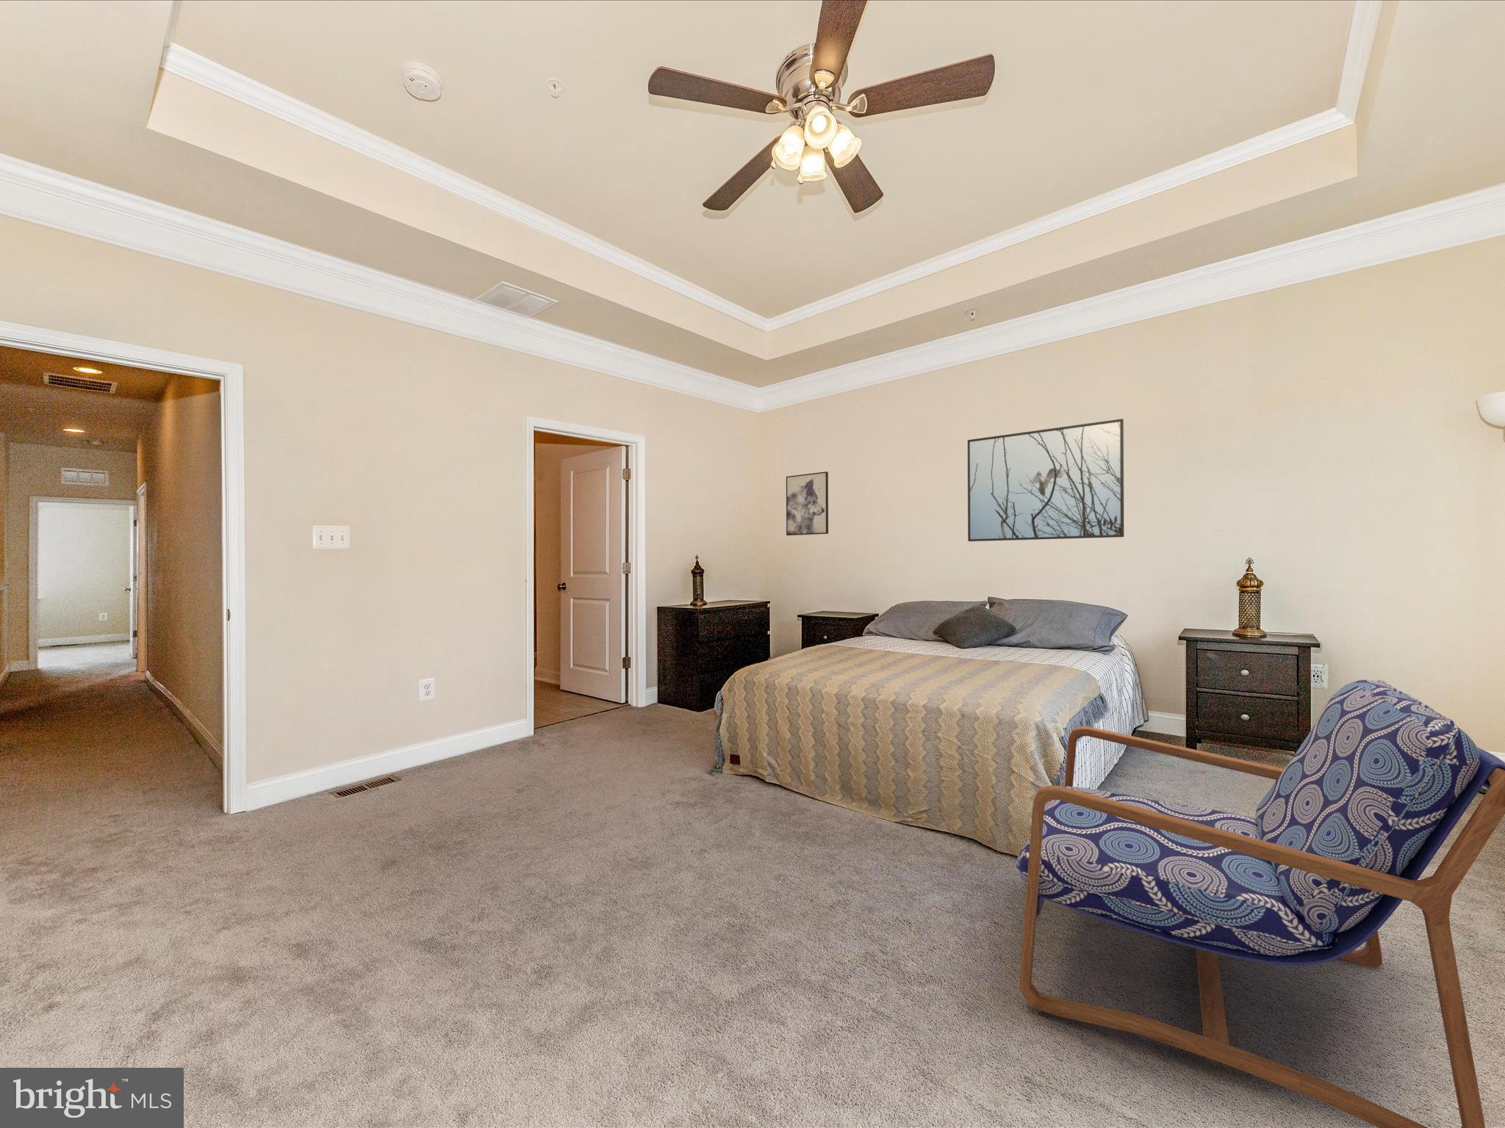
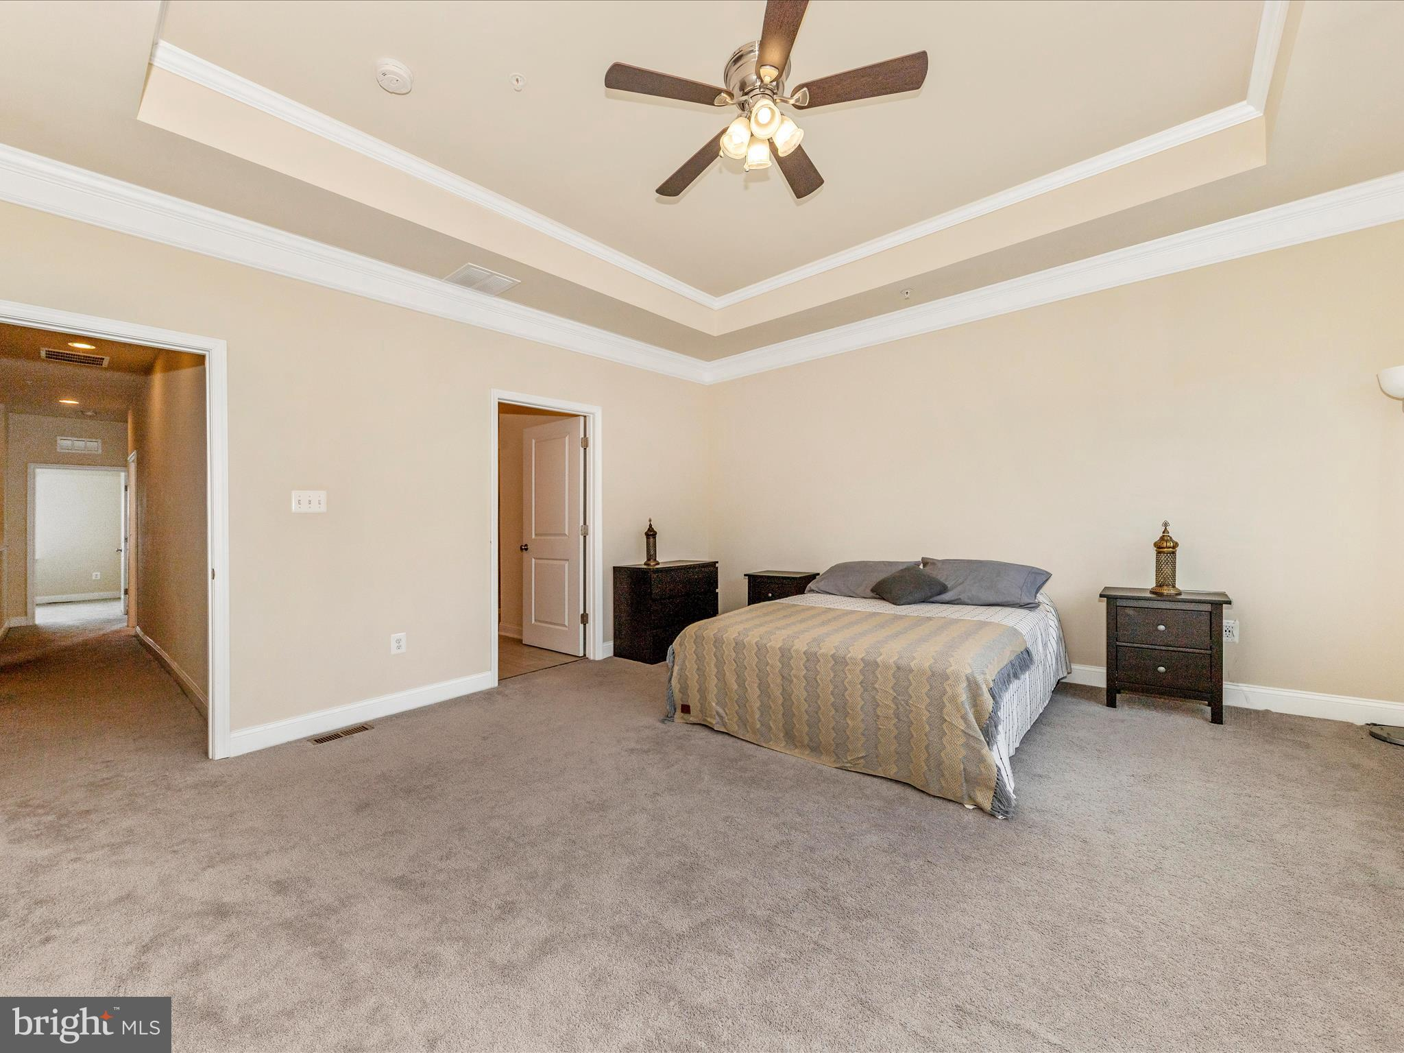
- wall art (806, 504)
- armchair (1213, 833)
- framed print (1039, 485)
